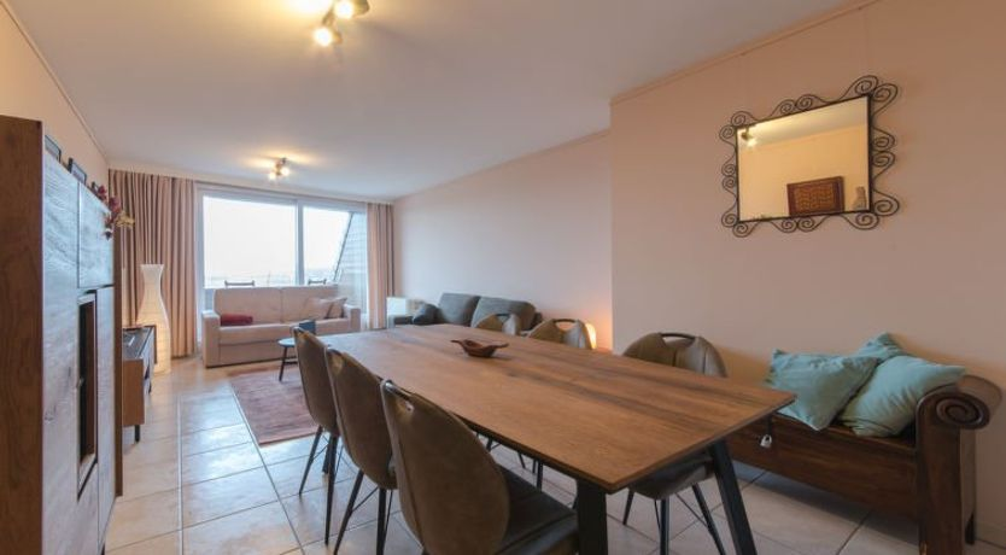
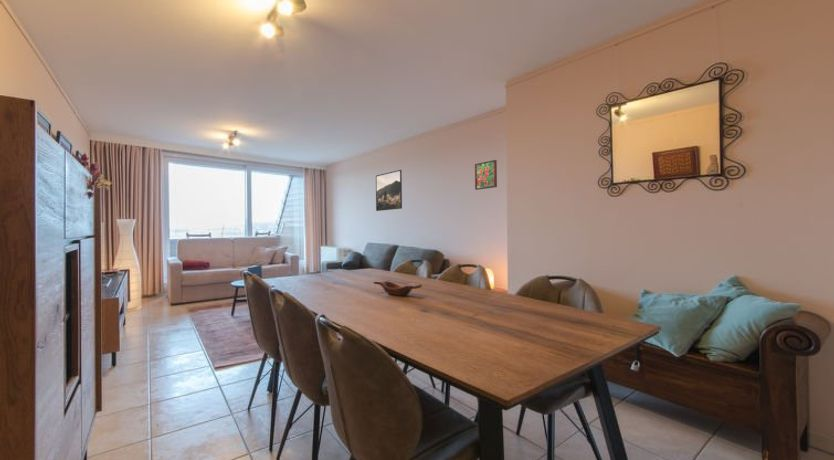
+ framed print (485, 175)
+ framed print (388, 191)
